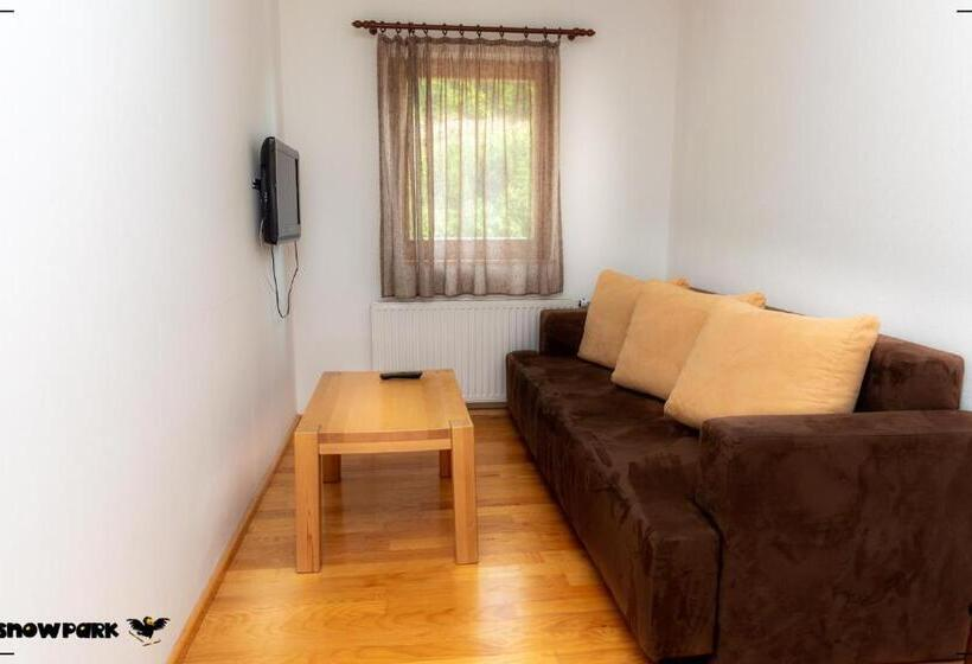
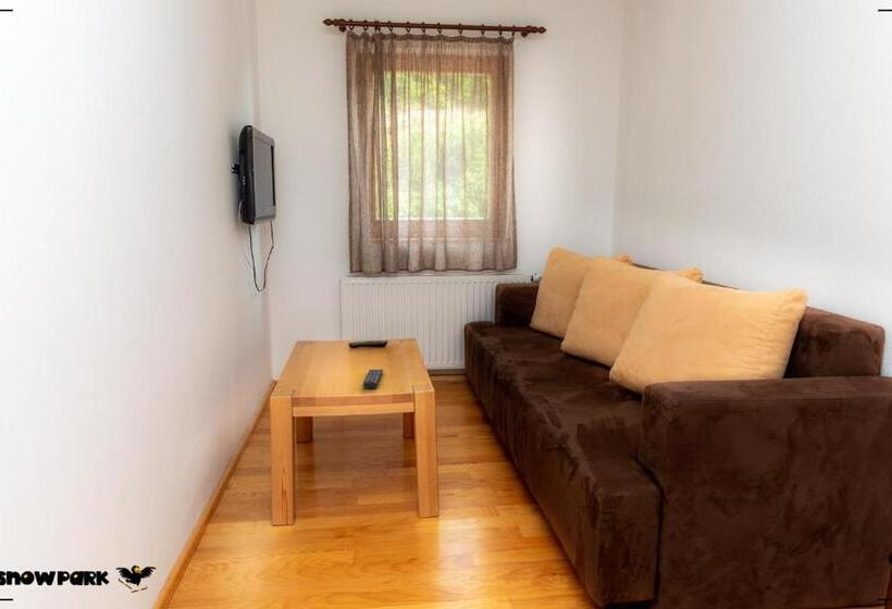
+ remote control (373, 377)
